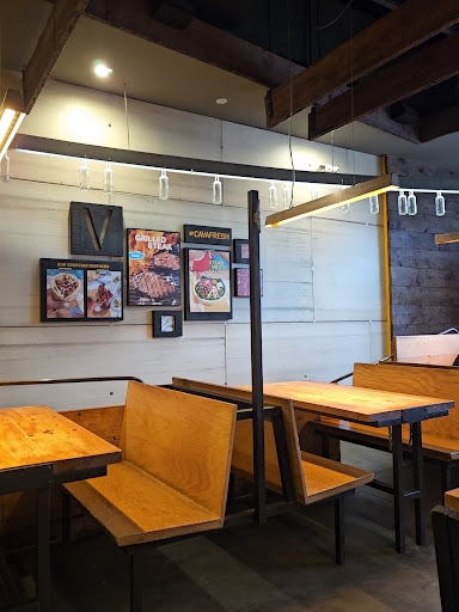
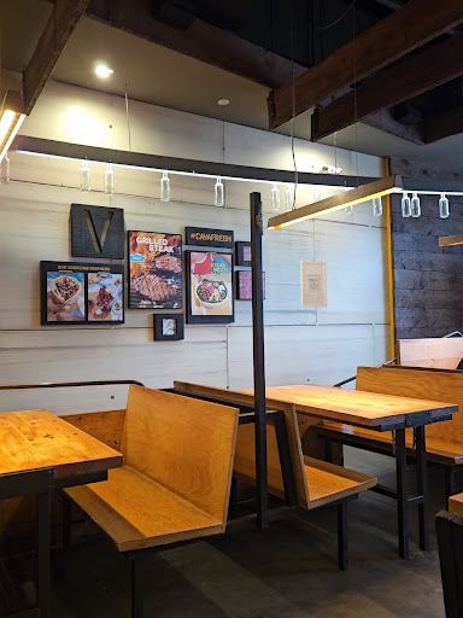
+ wall art (313, 284)
